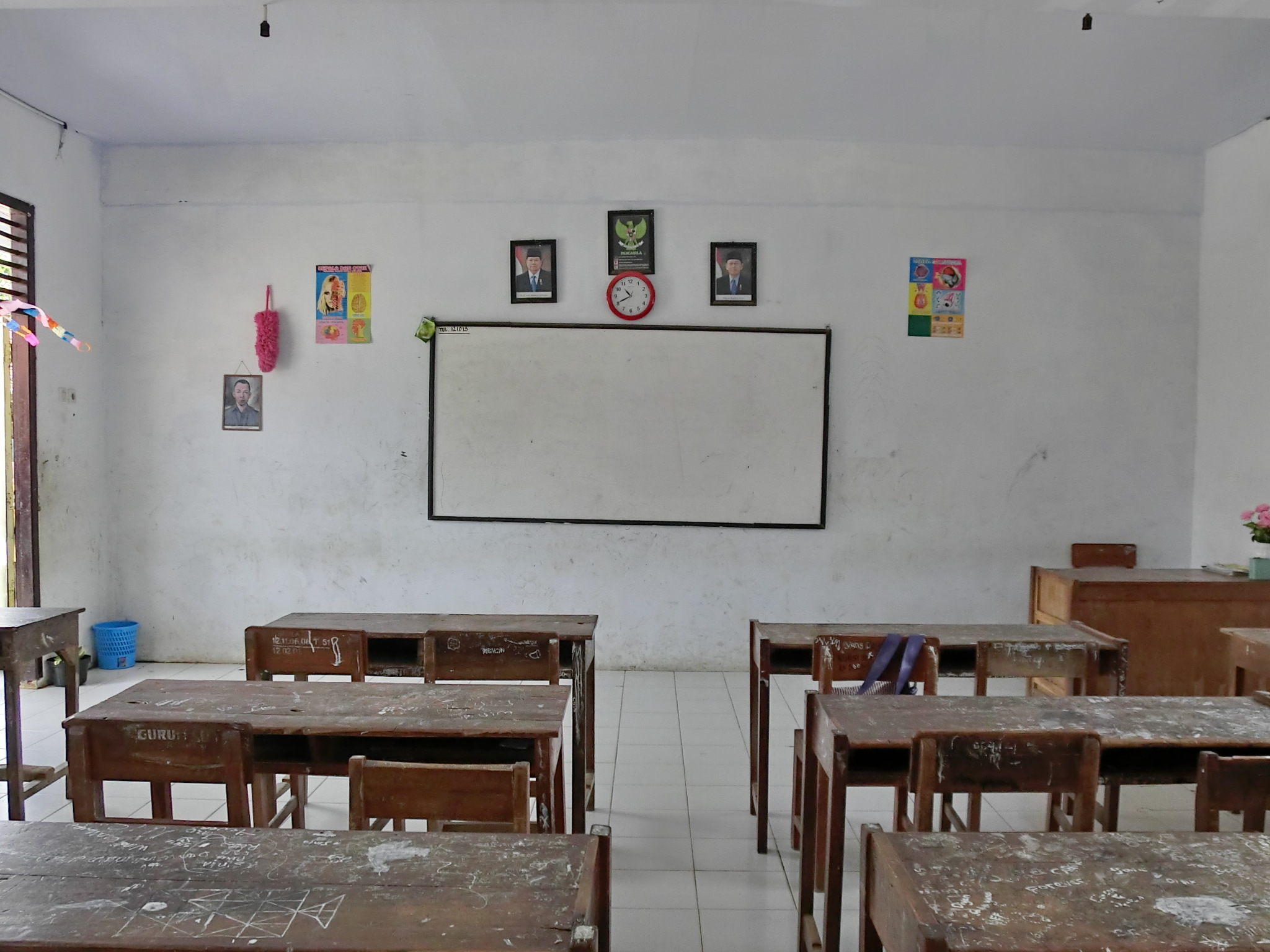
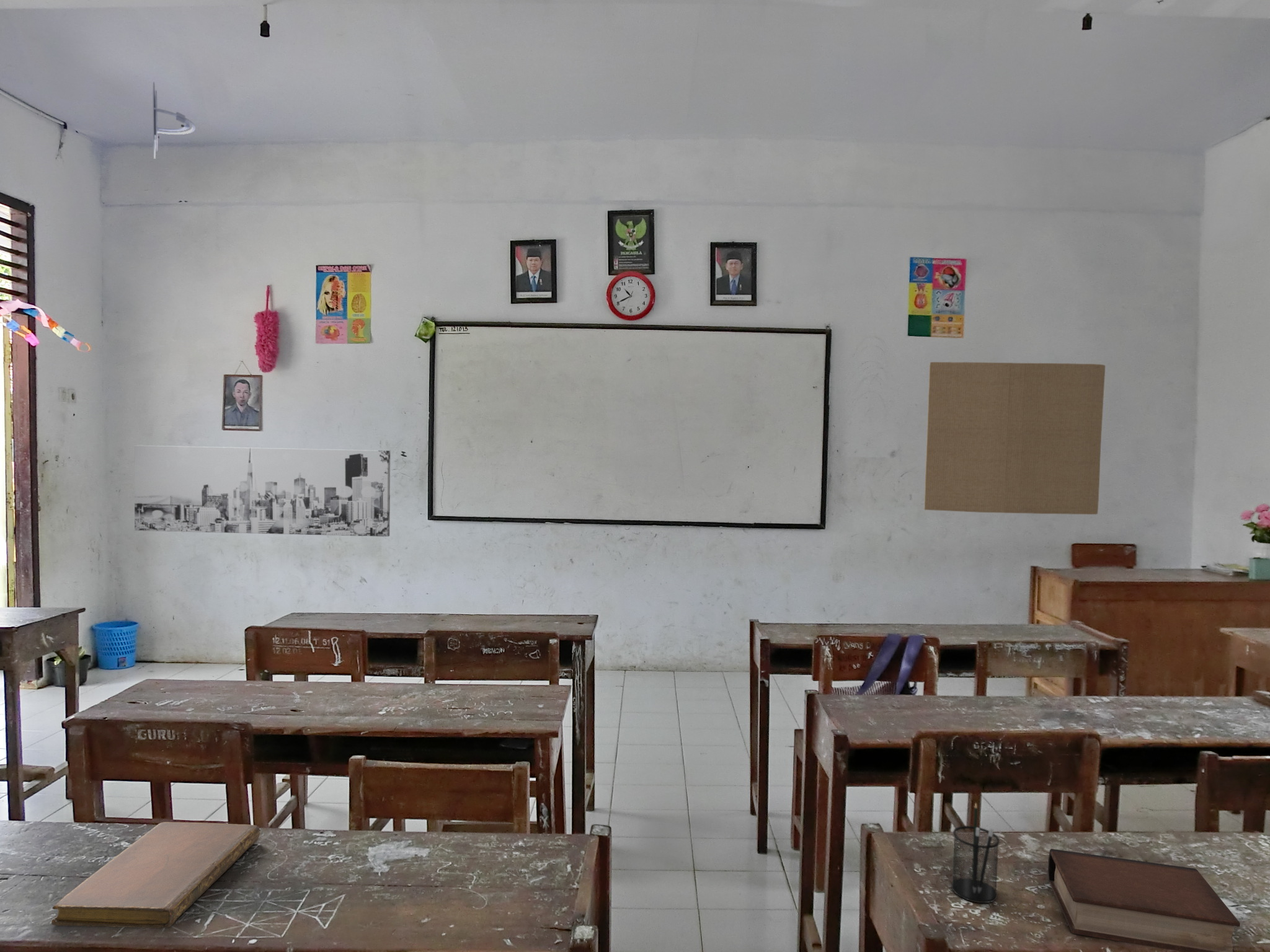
+ map (1014, 438)
+ book (1135, 899)
+ notebook (166, 869)
+ wall art (262, 490)
+ ceiling light (174, 129)
+ pencil holder (975, 850)
